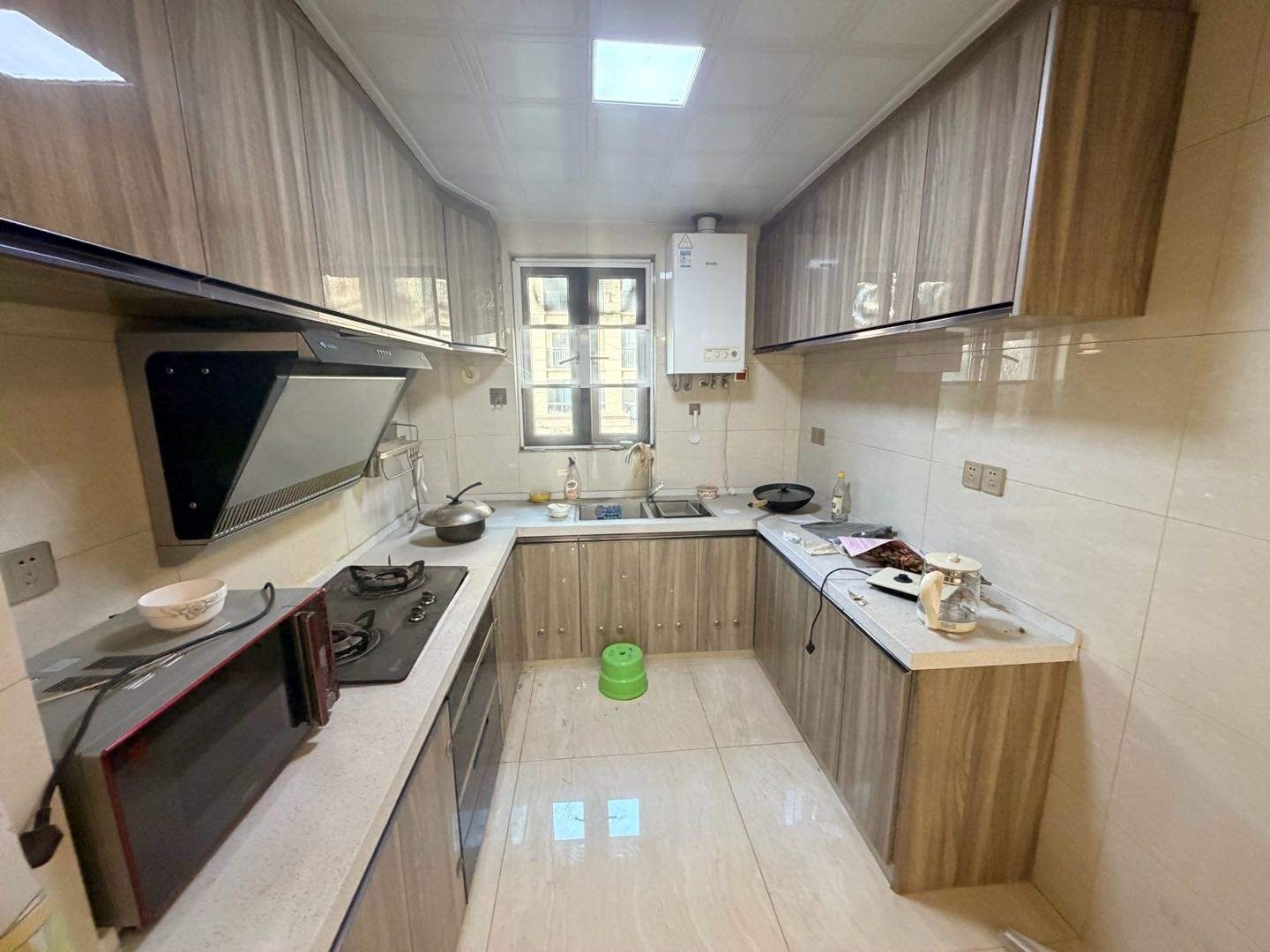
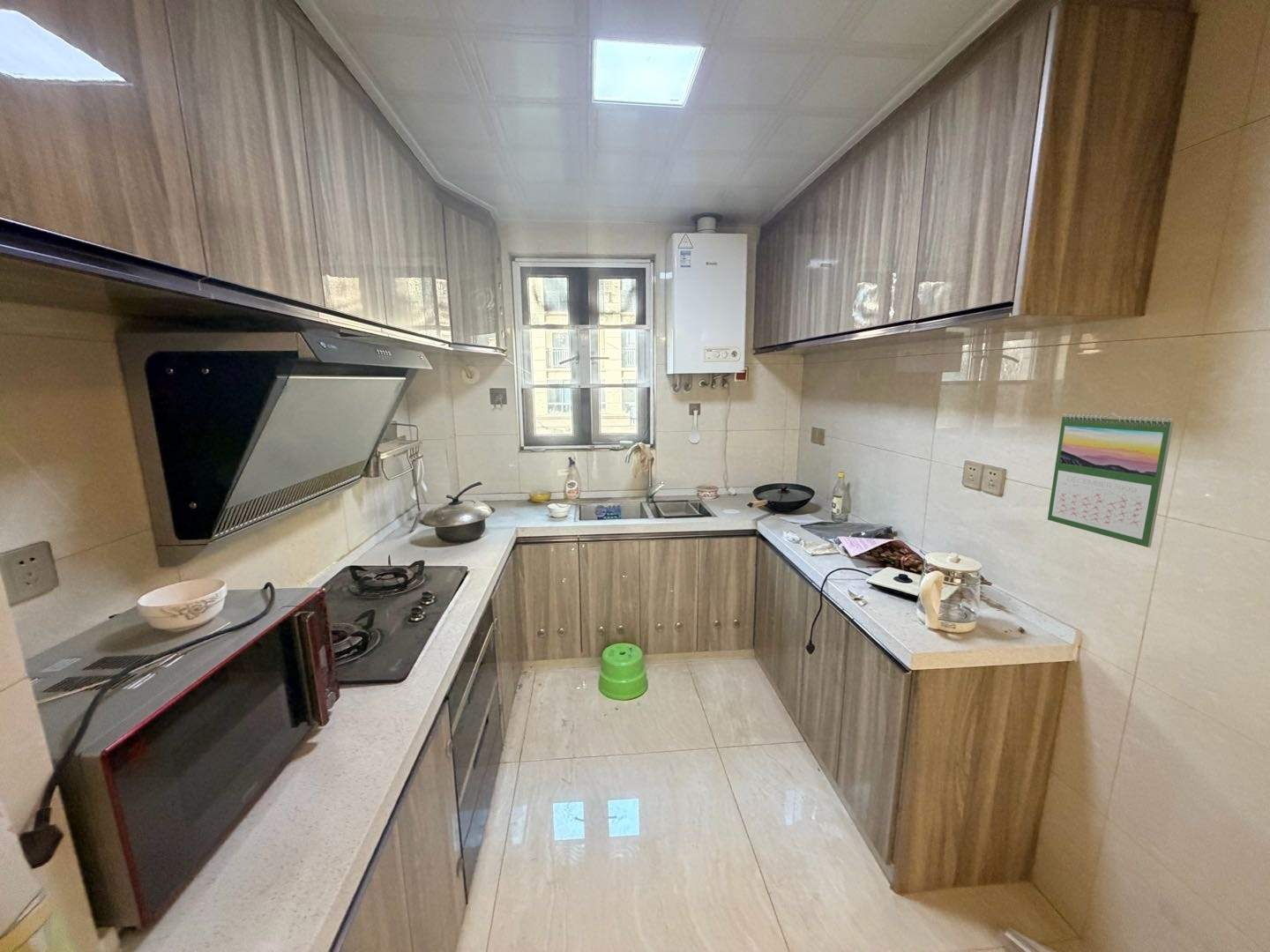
+ calendar (1103, 473)
